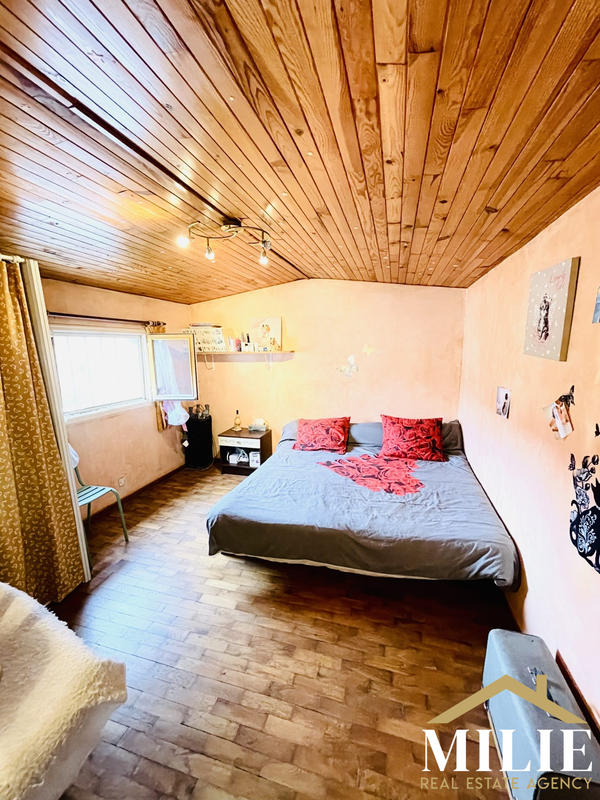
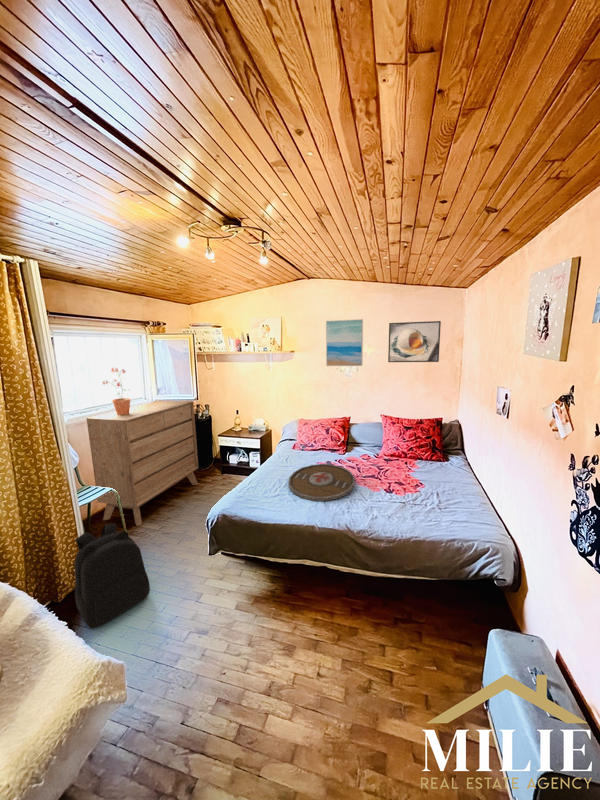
+ backpack (108, 569)
+ serving tray (321, 480)
+ wall art (344, 343)
+ dresser (151, 455)
+ potted plant (118, 392)
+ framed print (413, 342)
